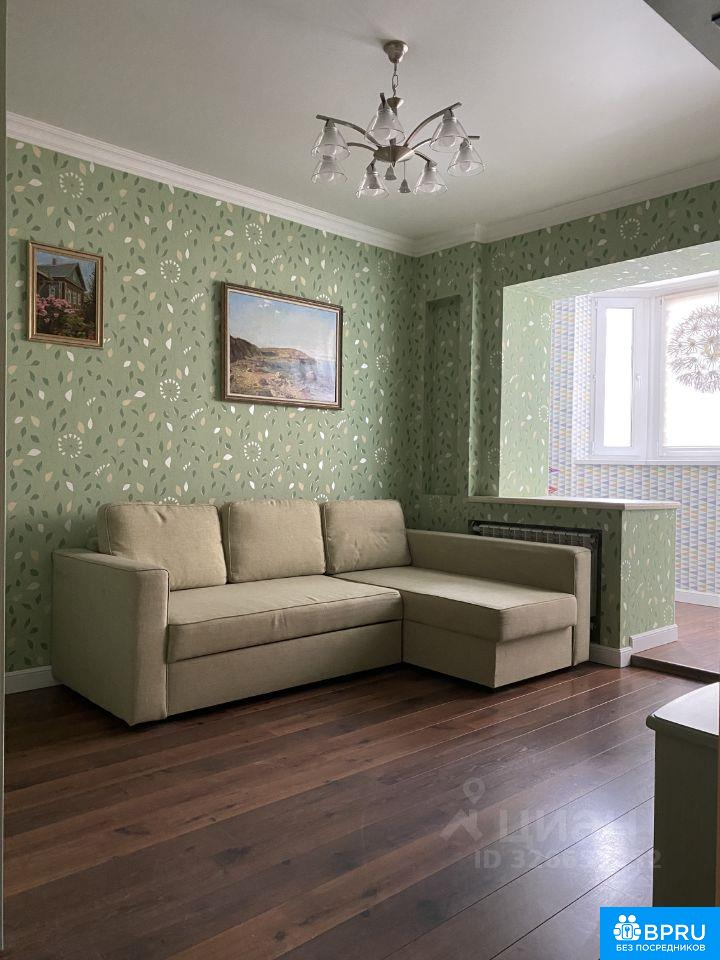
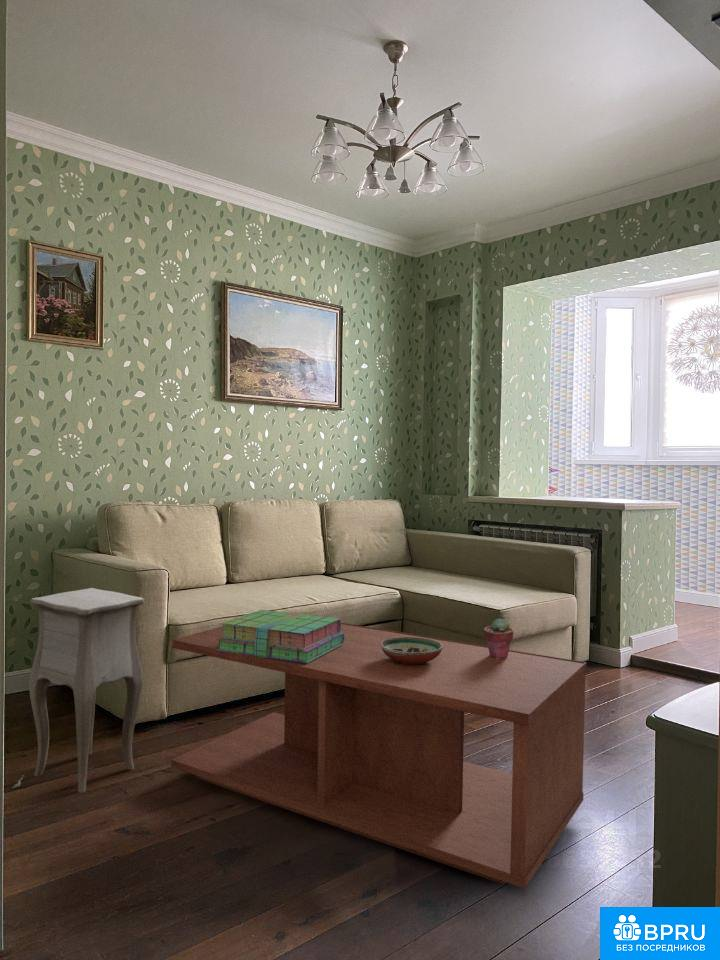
+ stack of books (282, 633)
+ potted succulent (498, 636)
+ side table (86, 684)
+ coffee table (369, 724)
+ decorative bowl (411, 651)
